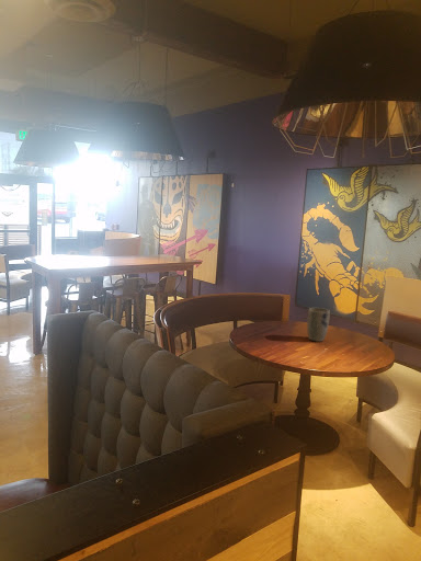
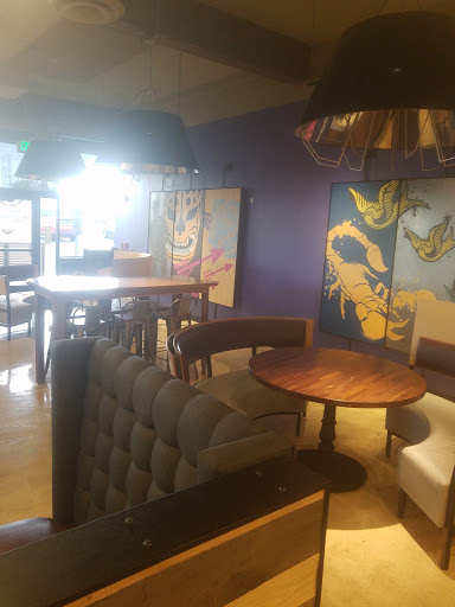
- plant pot (317, 324)
